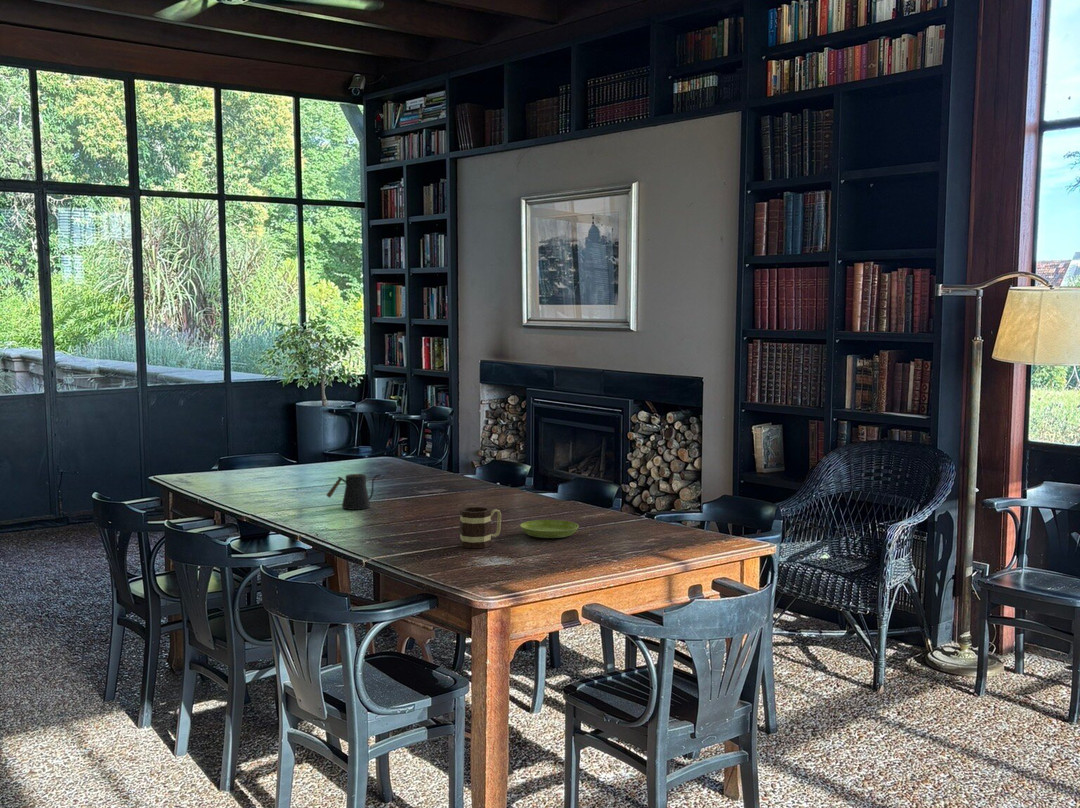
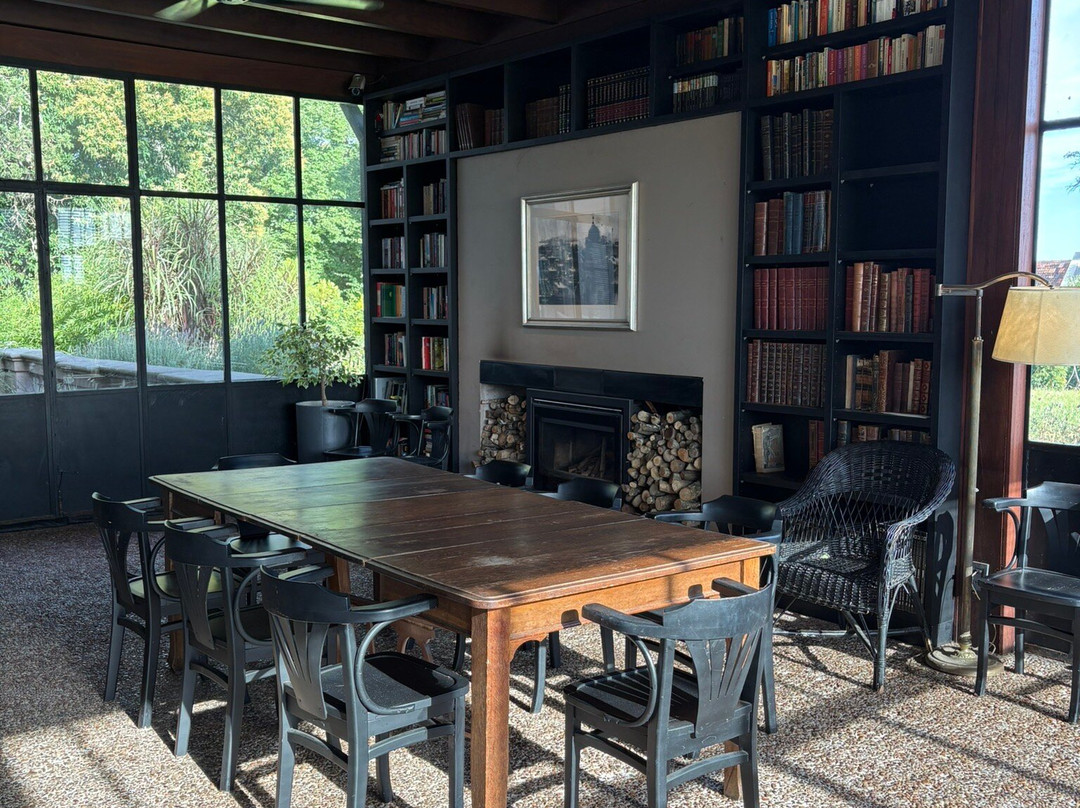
- mug (481, 526)
- saucer (549, 529)
- kettle (354, 491)
